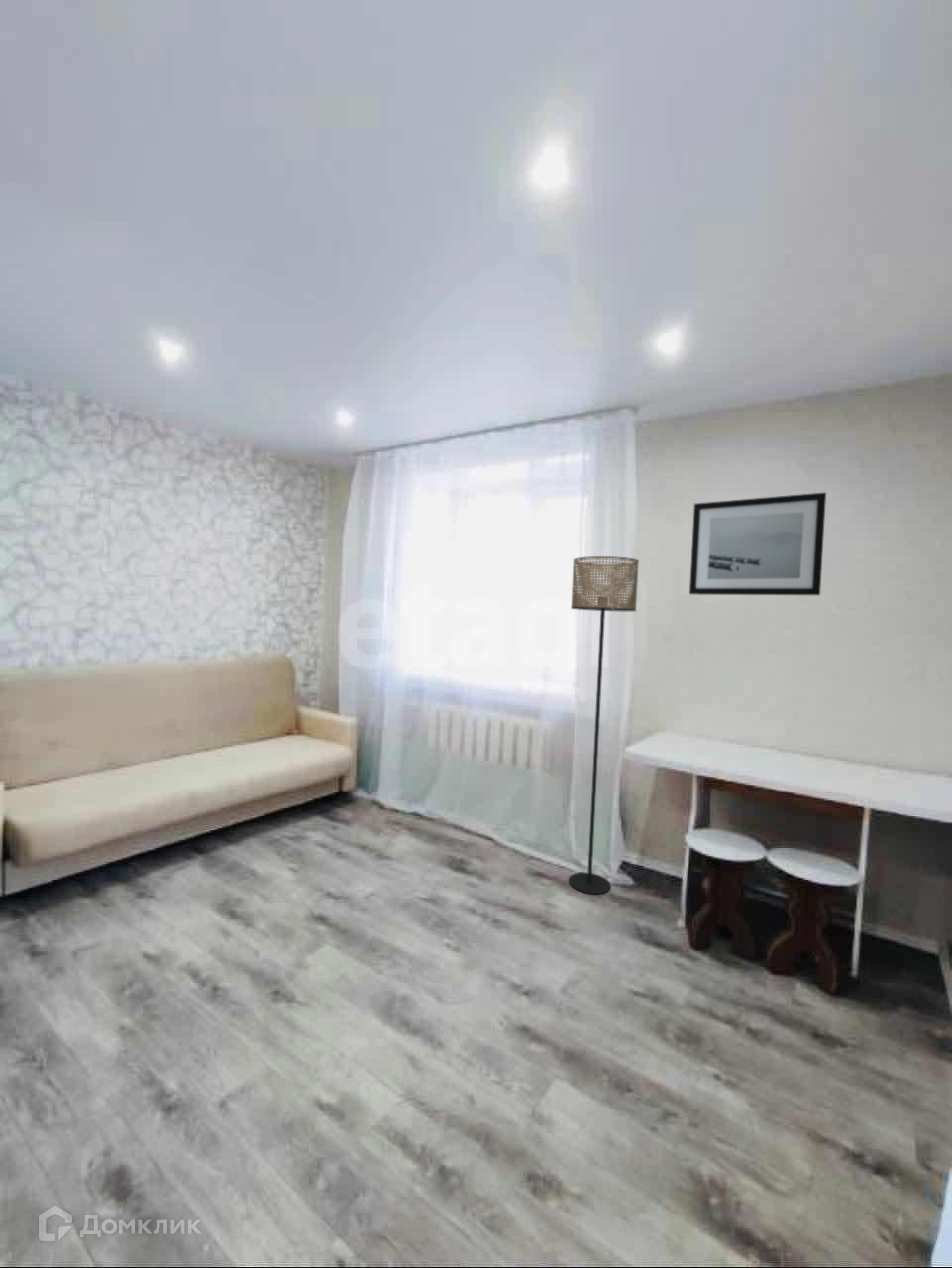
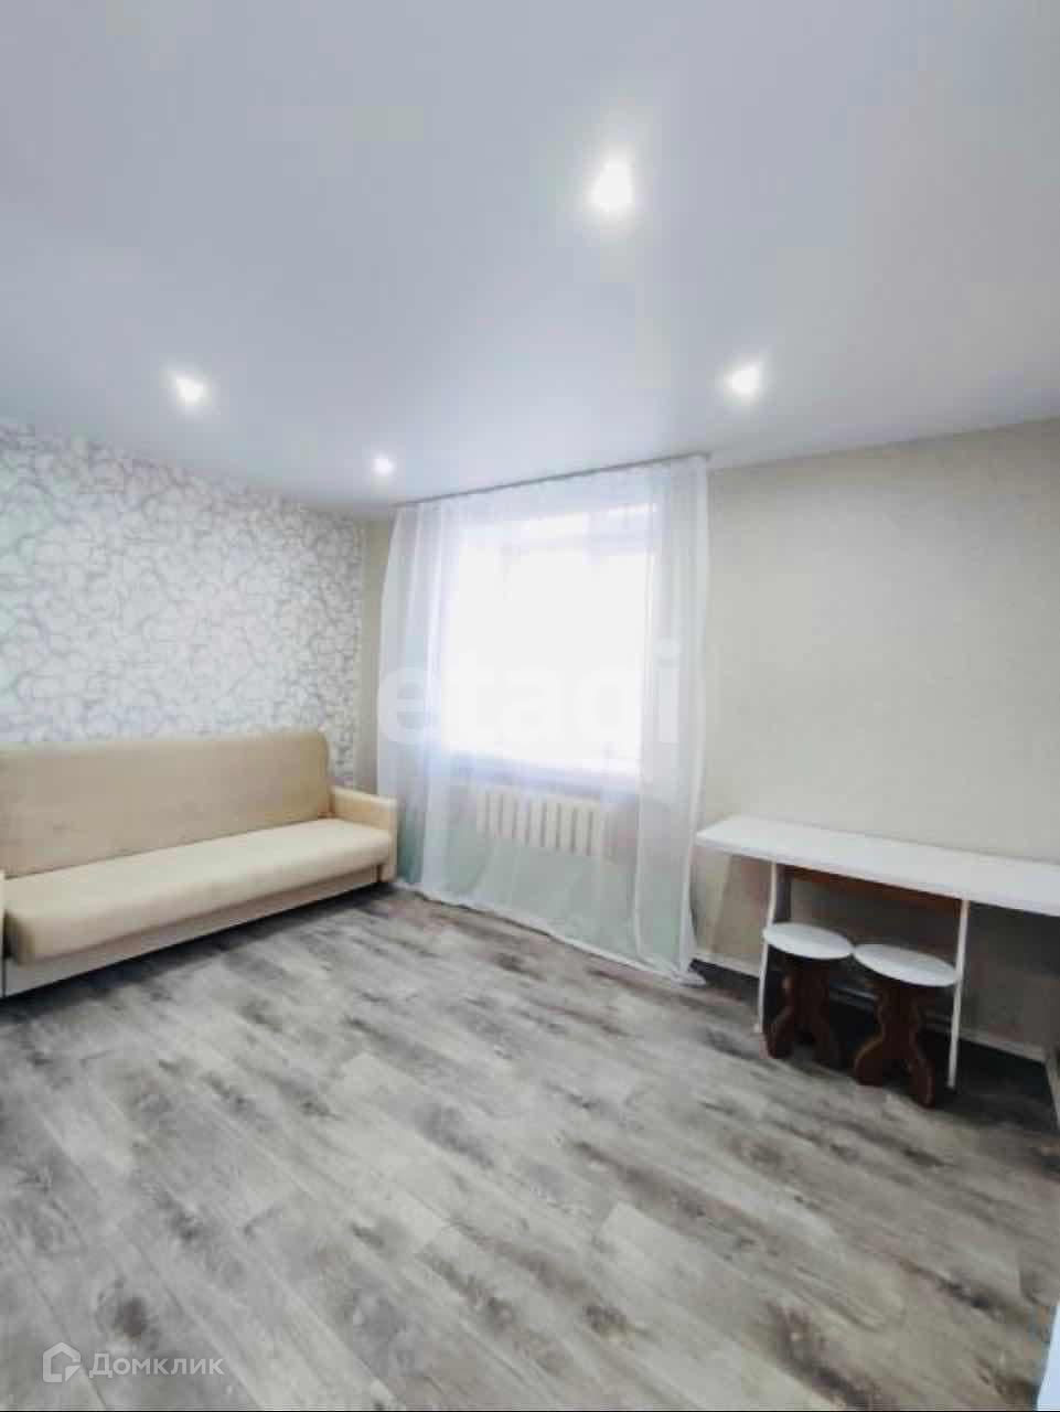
- wall art (753, 547)
- floor lamp (597, 722)
